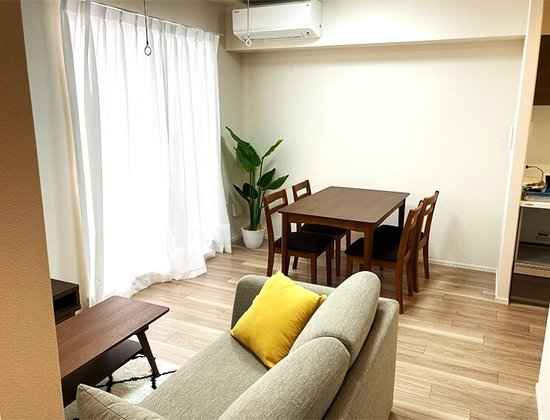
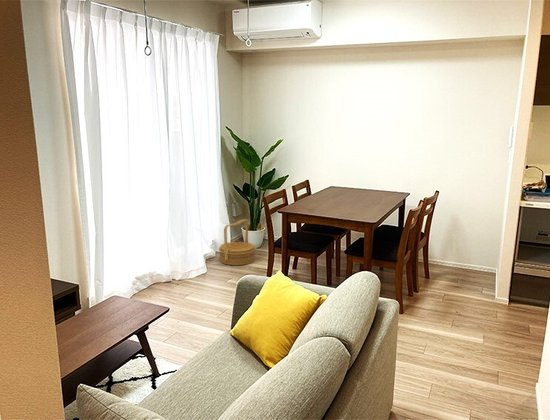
+ woven basket (236, 241)
